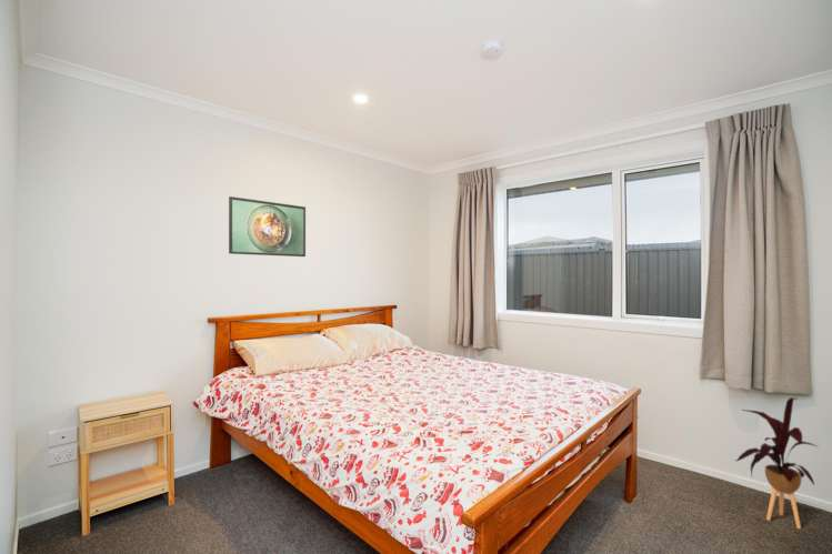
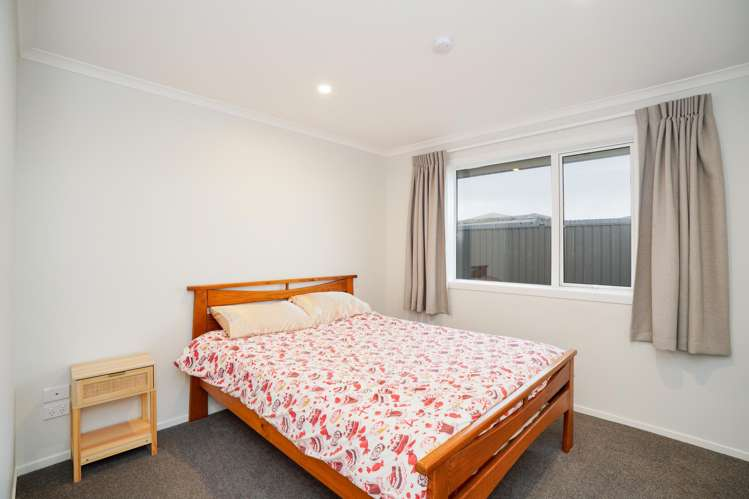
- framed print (269, 229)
- house plant (774, 456)
